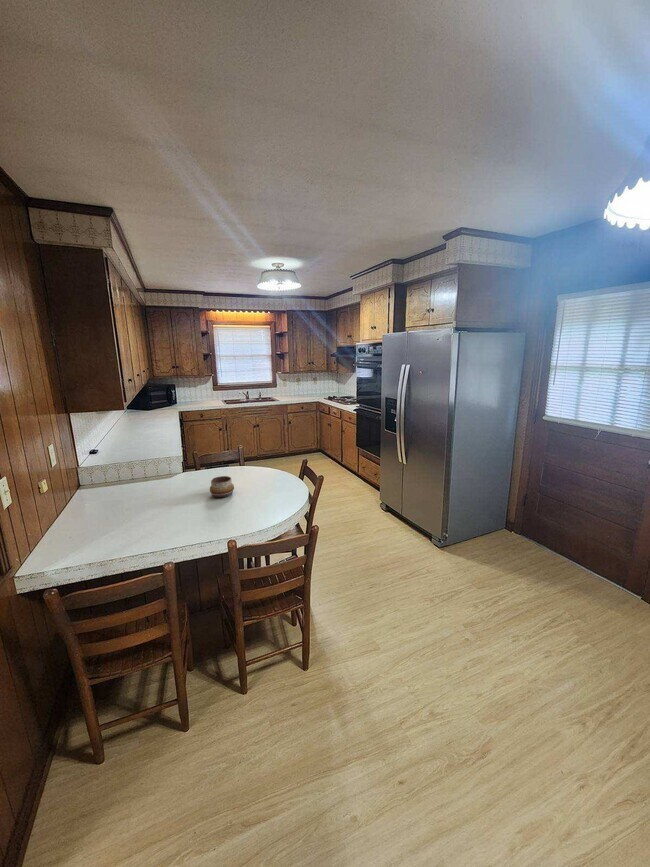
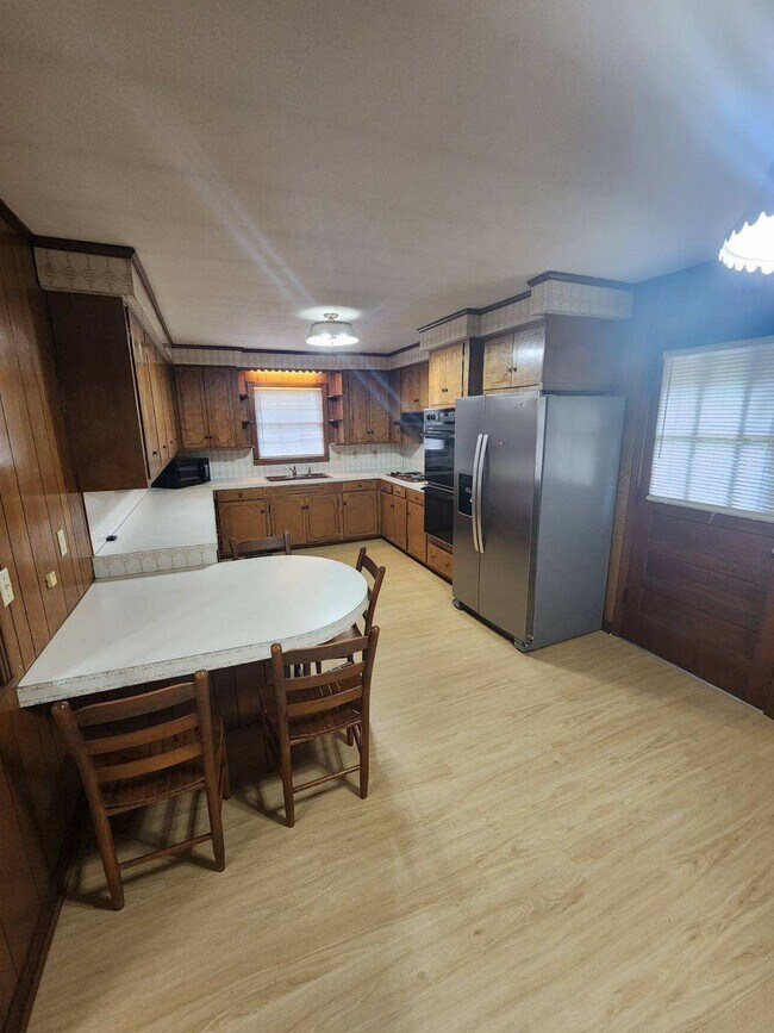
- decorative bowl (221, 486)
